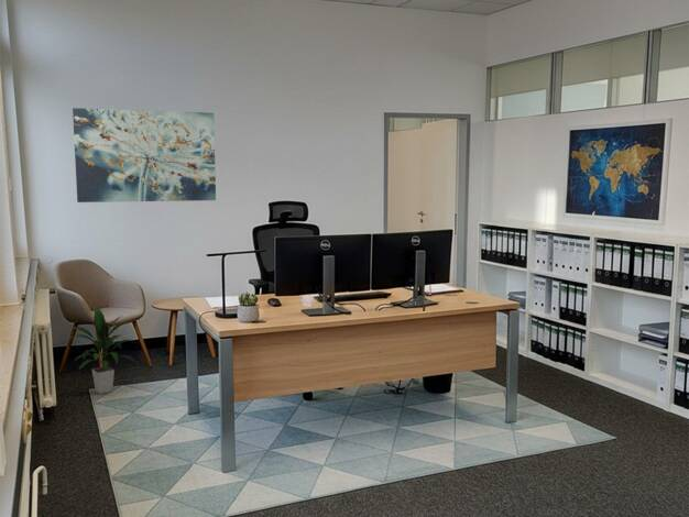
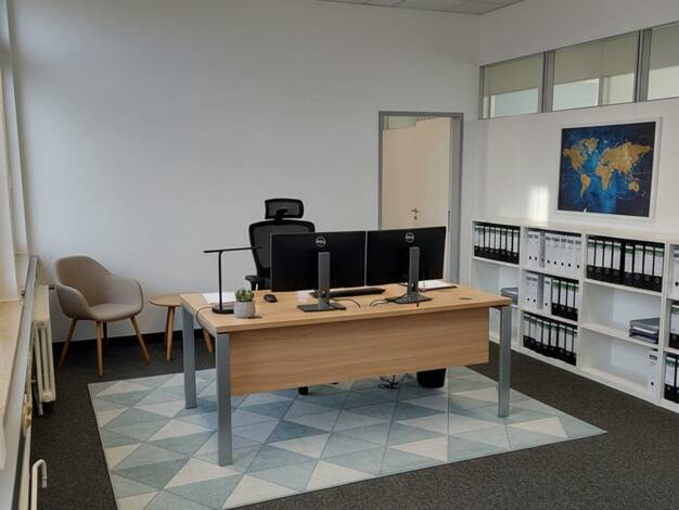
- wall art (146, 156)
- indoor plant (106, 350)
